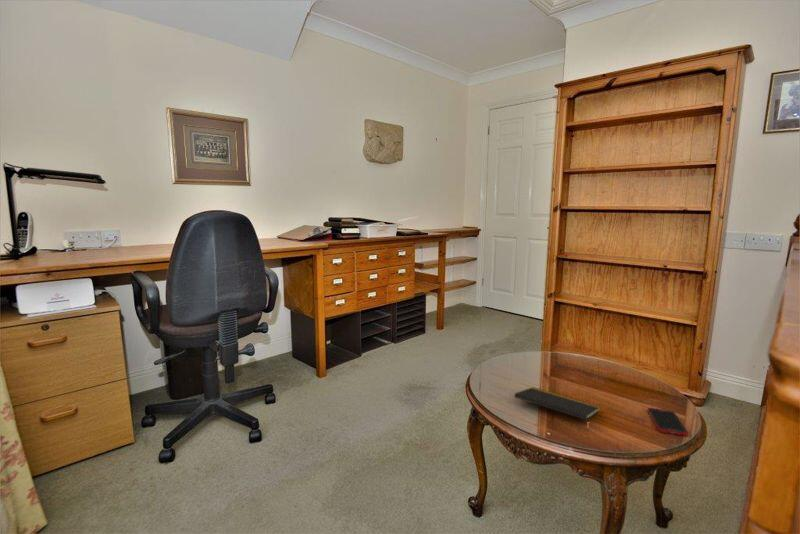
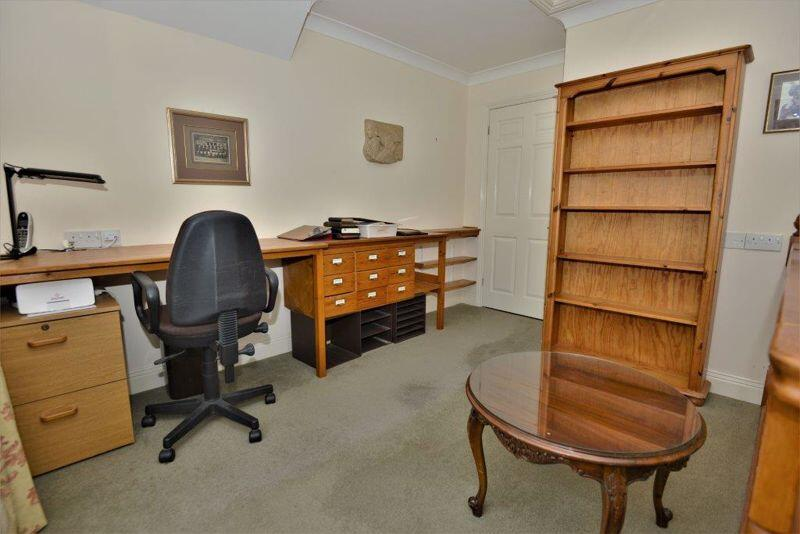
- cell phone (666, 421)
- notepad (556, 401)
